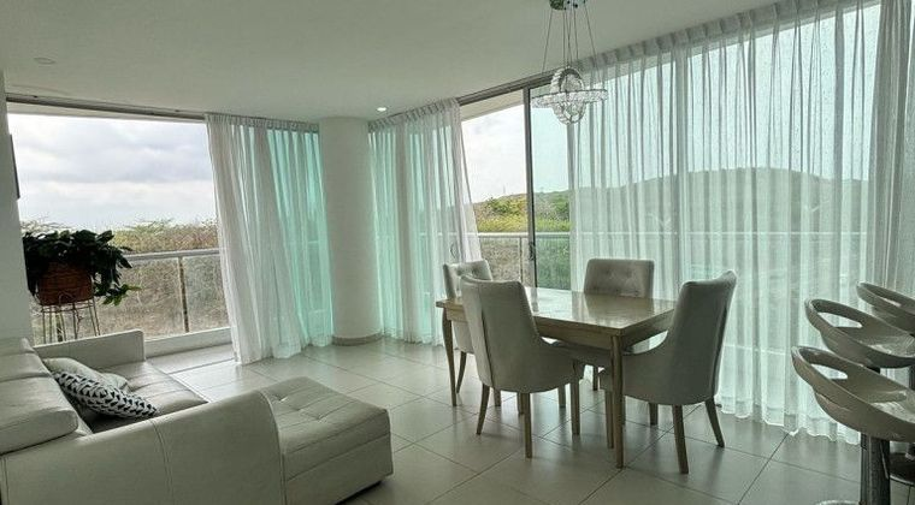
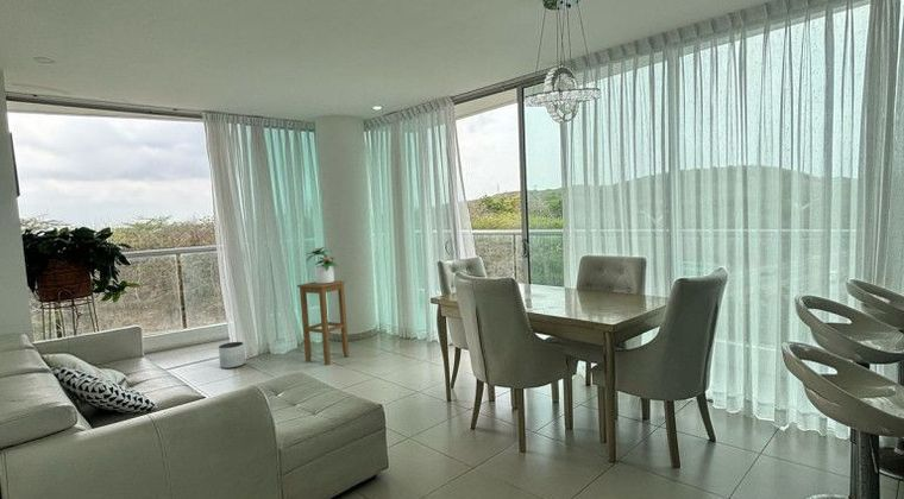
+ potted plant (320, 265)
+ stool (324, 321)
+ planter (232, 354)
